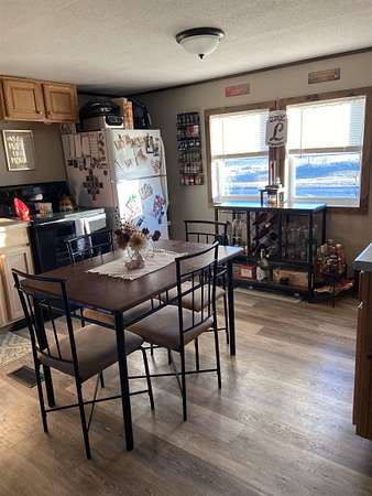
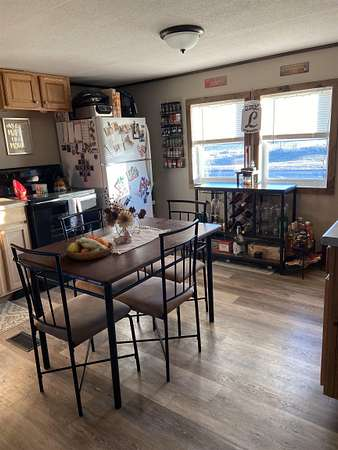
+ fruit bowl (90, 245)
